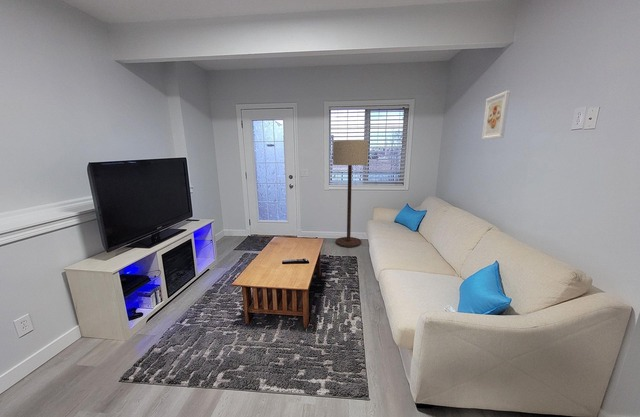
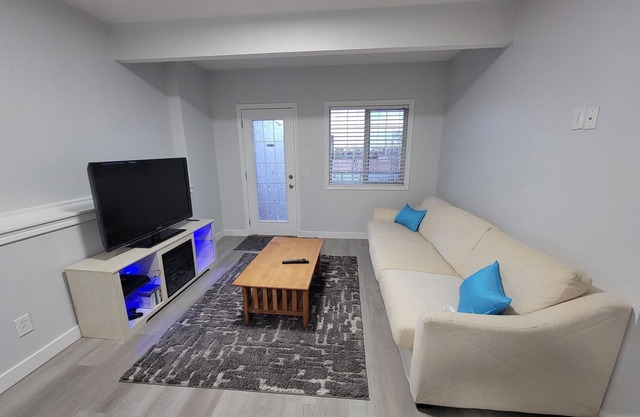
- floor lamp (349, 194)
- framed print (494, 117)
